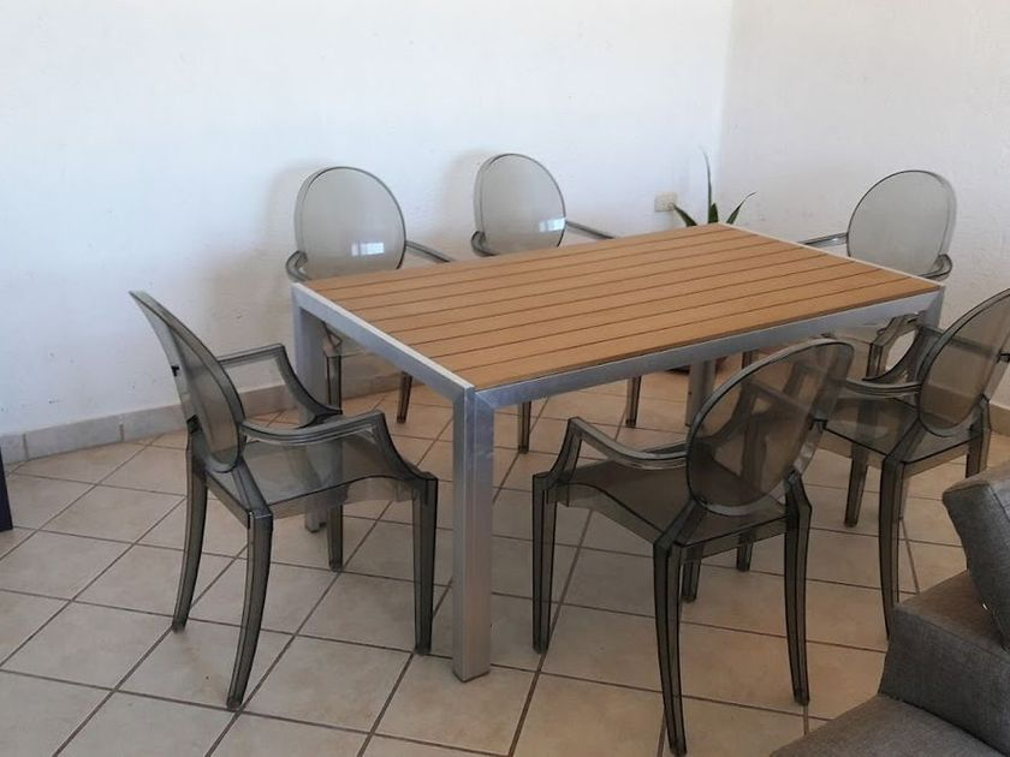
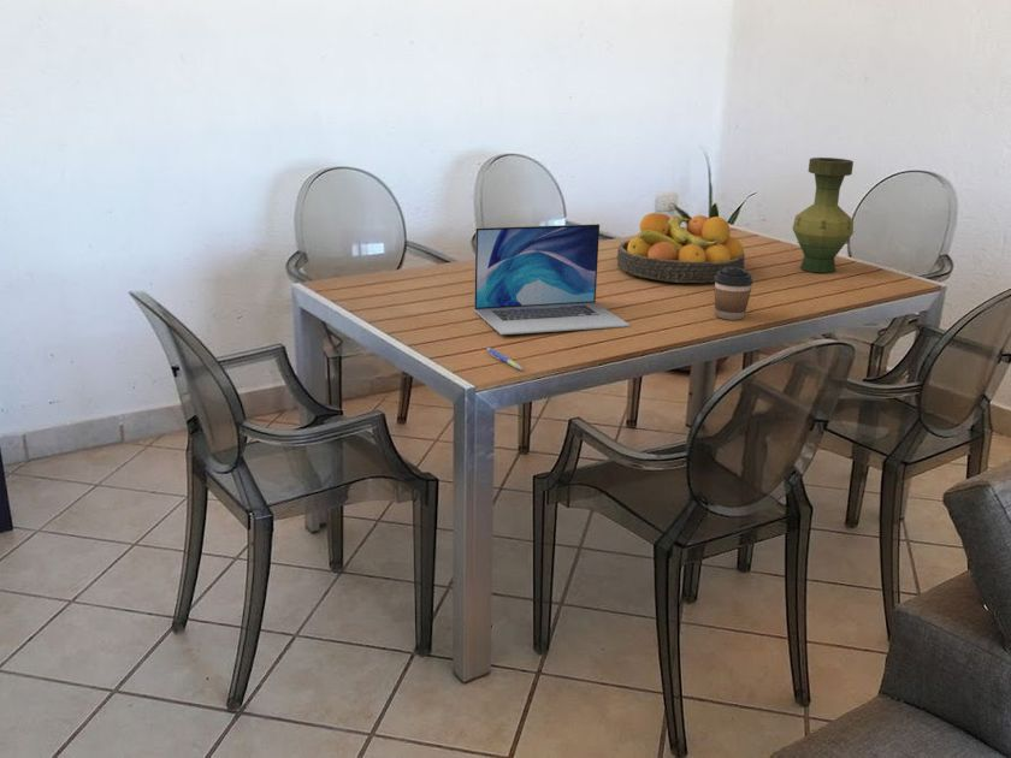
+ vase (824, 215)
+ pen (504, 359)
+ laptop (552, 277)
+ coffee cup (732, 291)
+ fruit bowl (681, 241)
